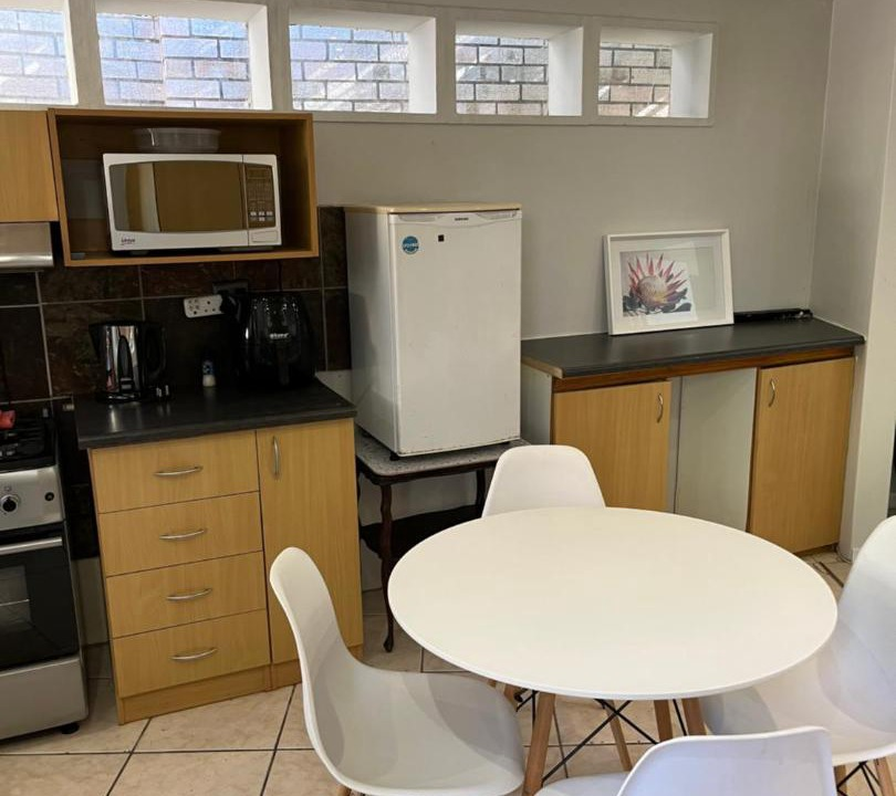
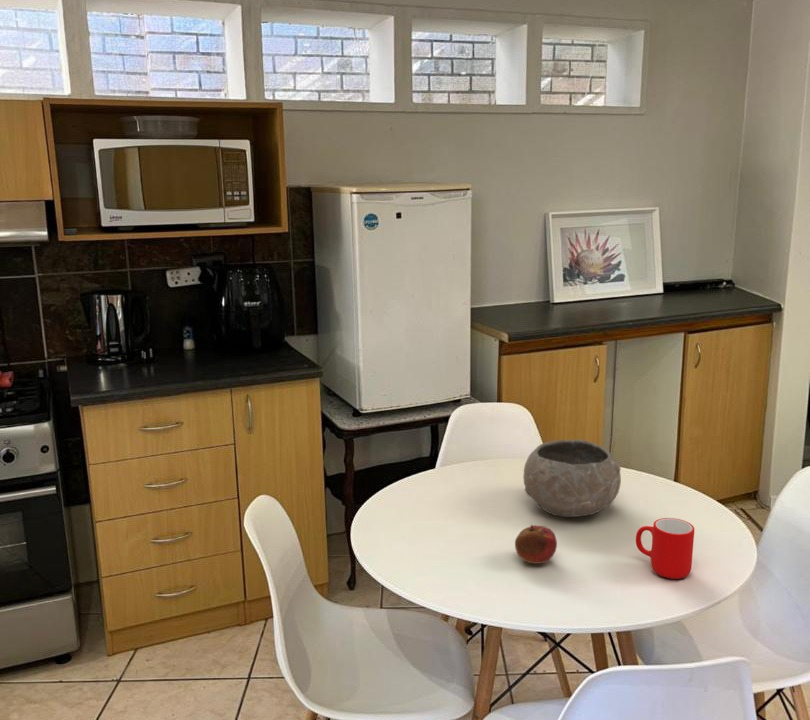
+ fruit (536, 543)
+ bowl (571, 480)
+ cup (663, 546)
